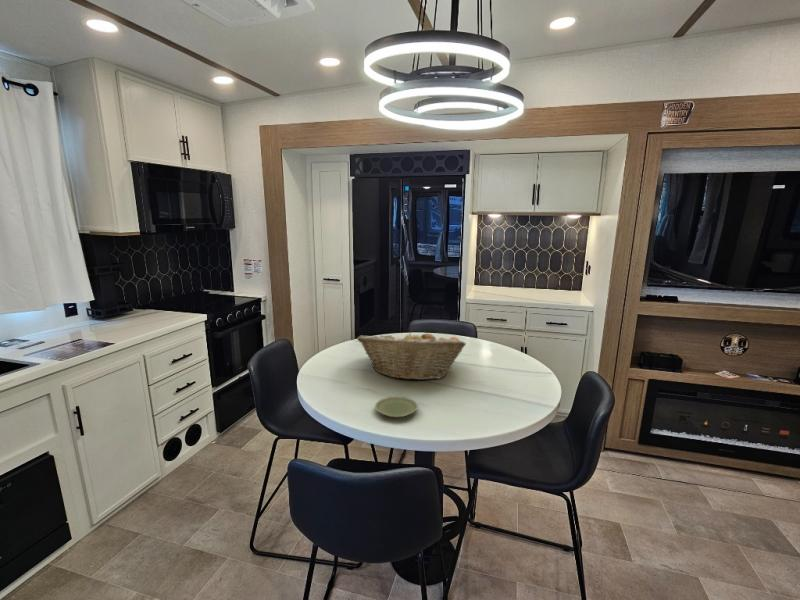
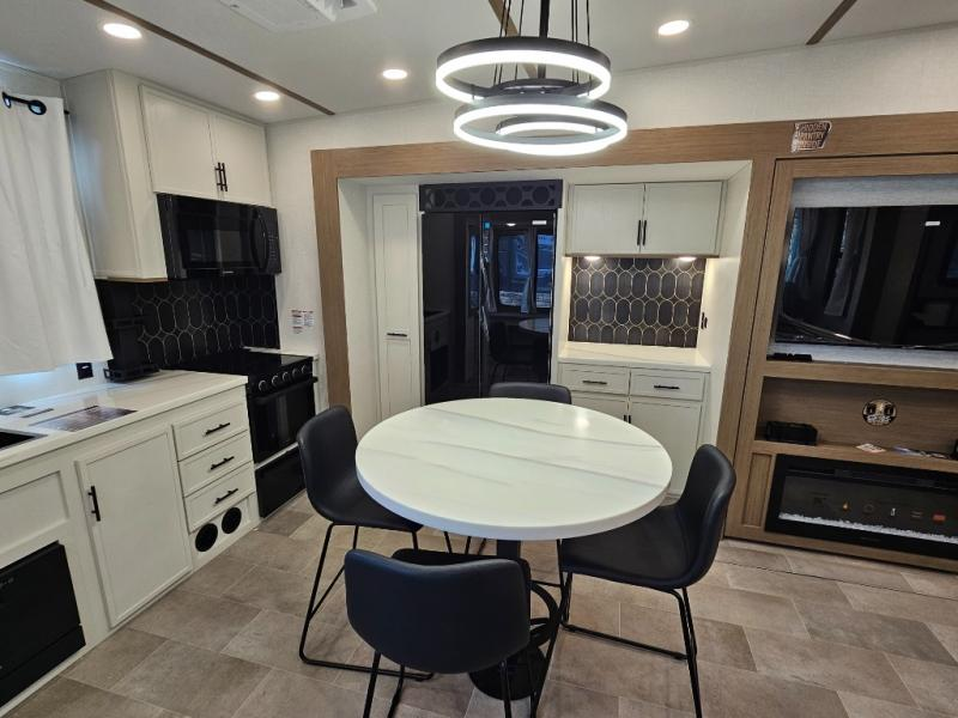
- plate (396, 408)
- fruit basket (410, 349)
